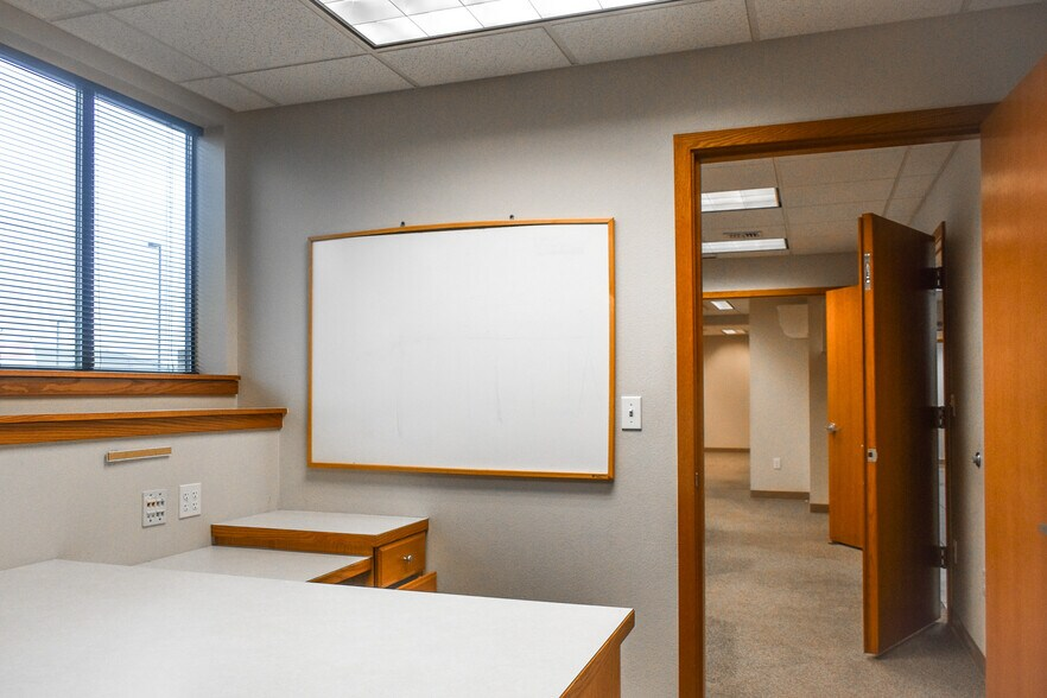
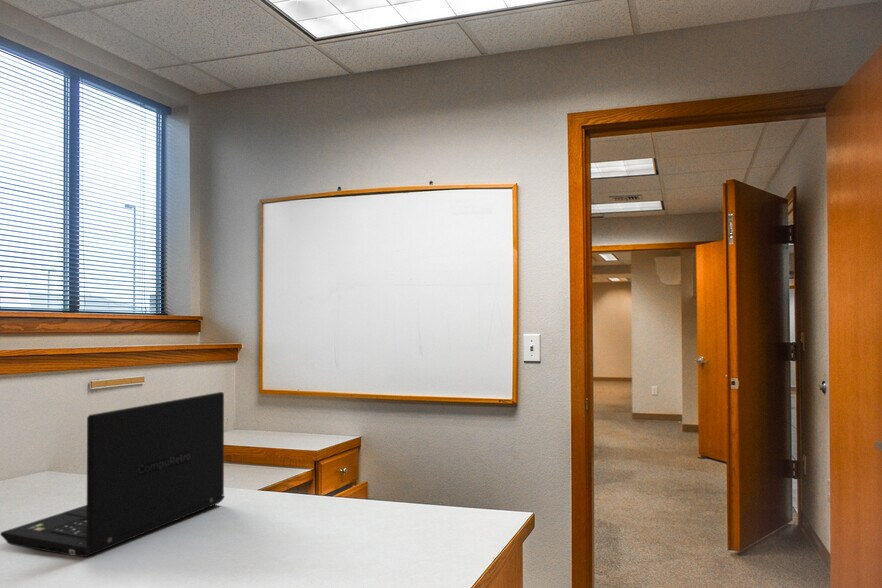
+ laptop (122, 460)
